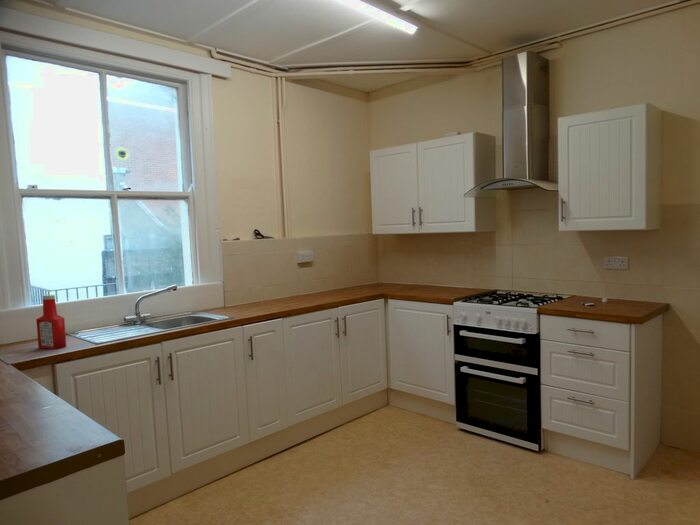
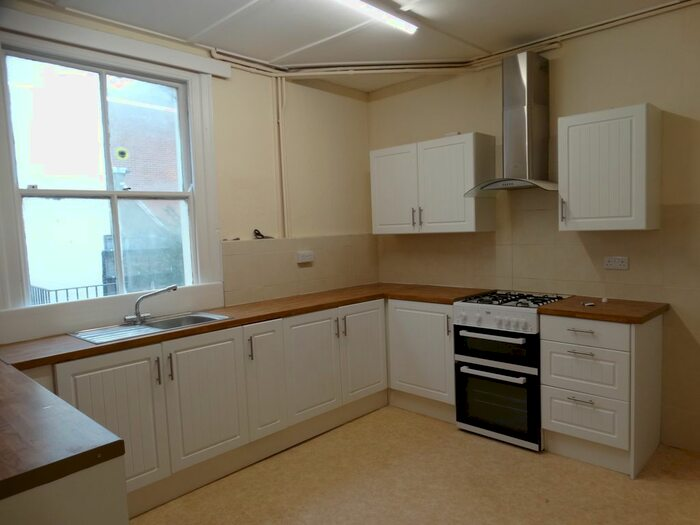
- soap bottle (50, 321)
